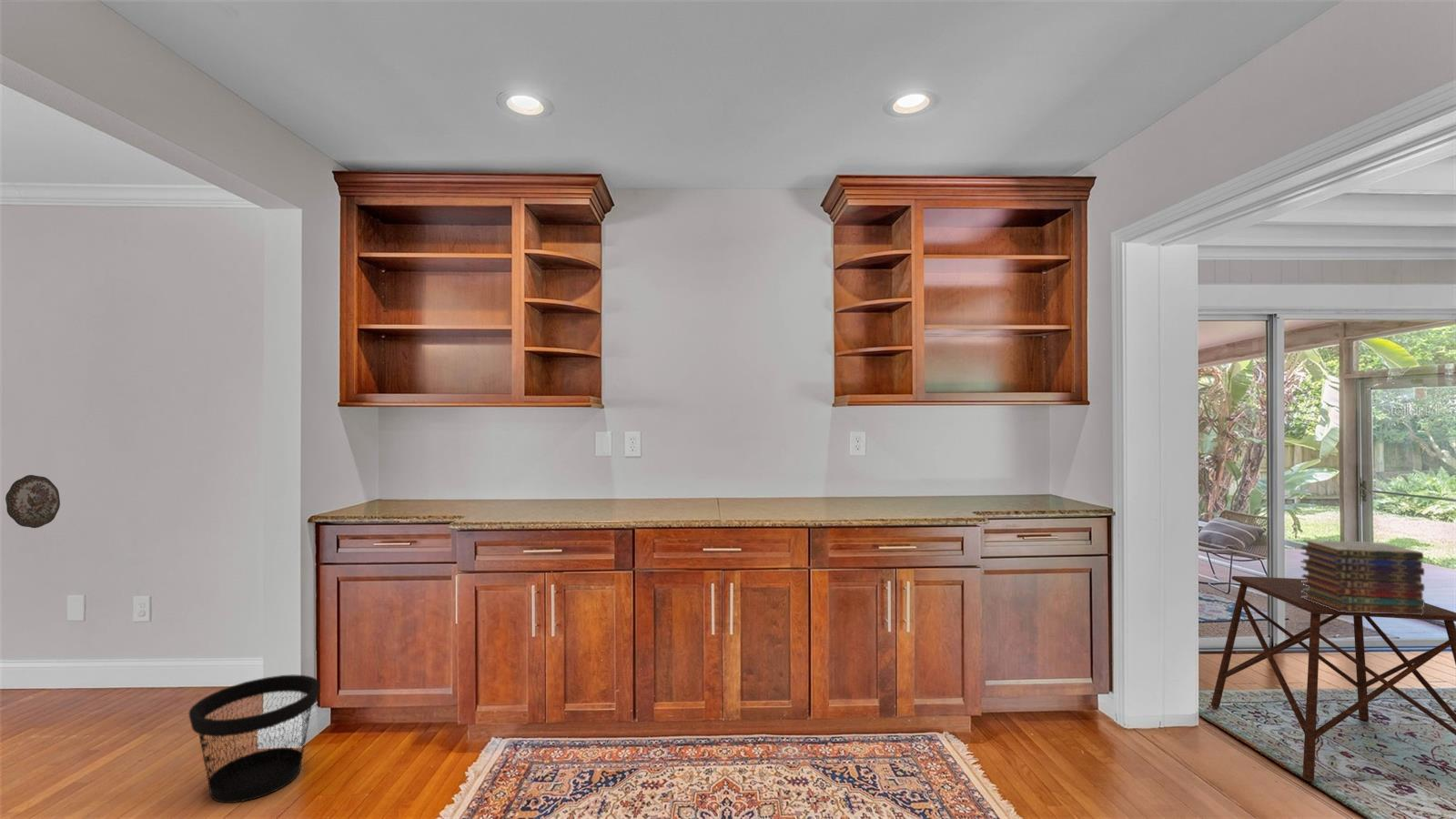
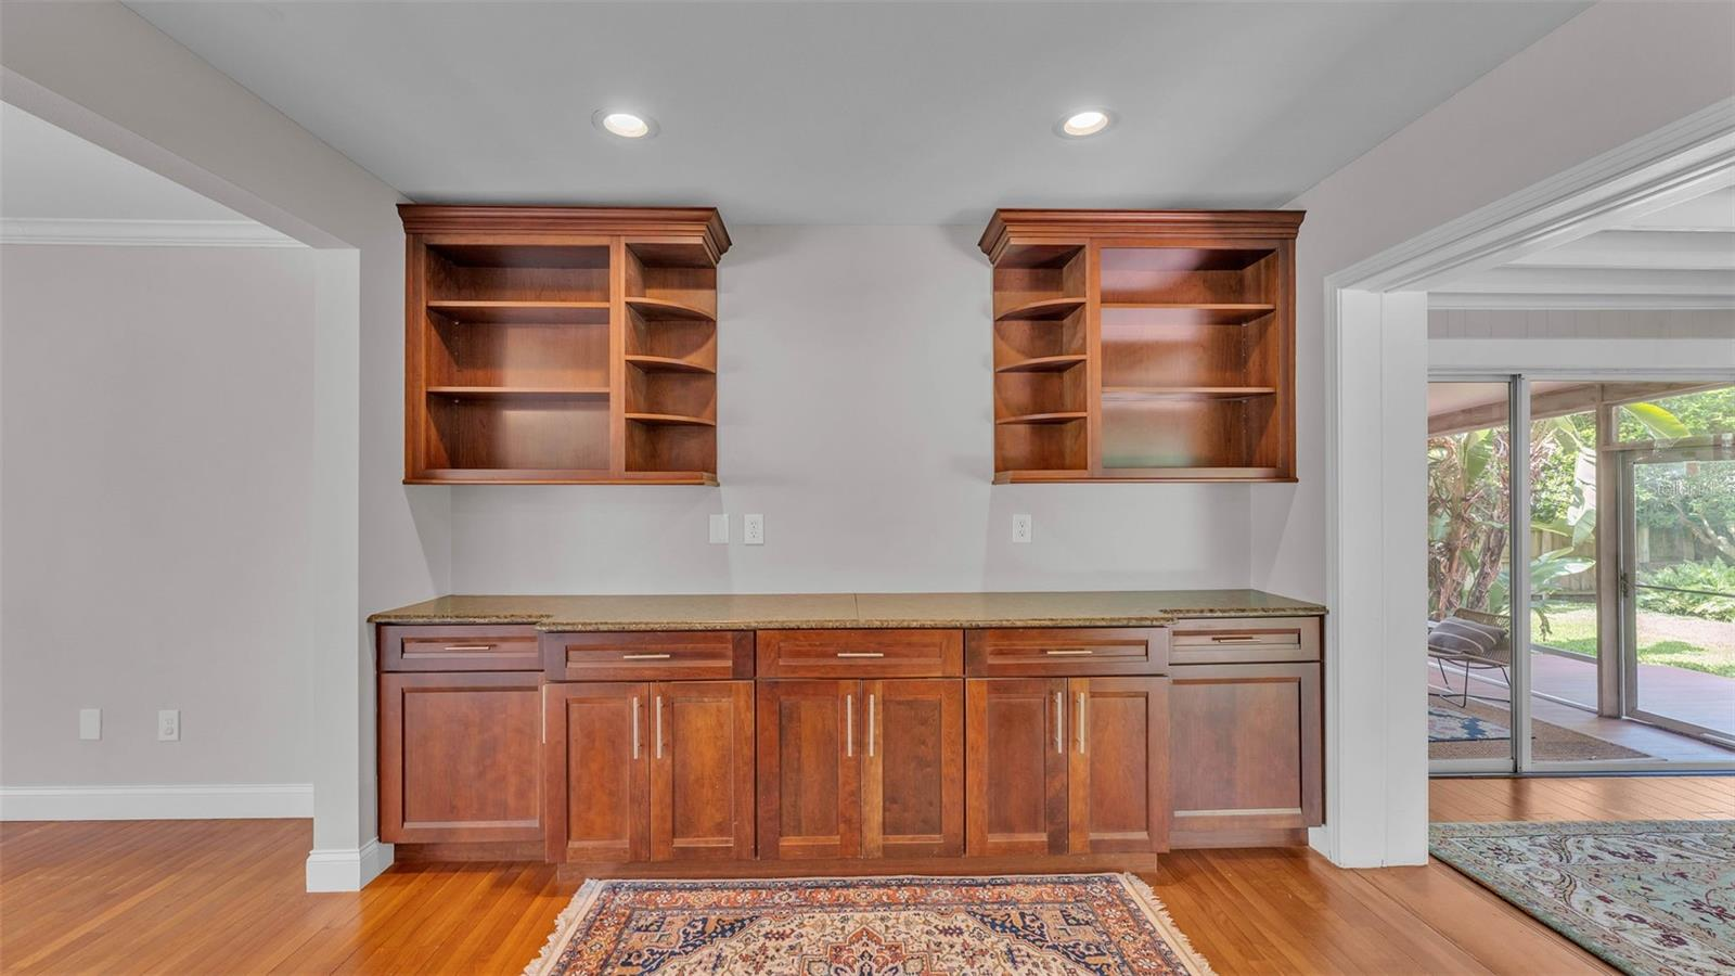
- wastebasket (257, 738)
- decorative plate (35, 500)
- book stack (1360, 575)
- side table (1336, 669)
